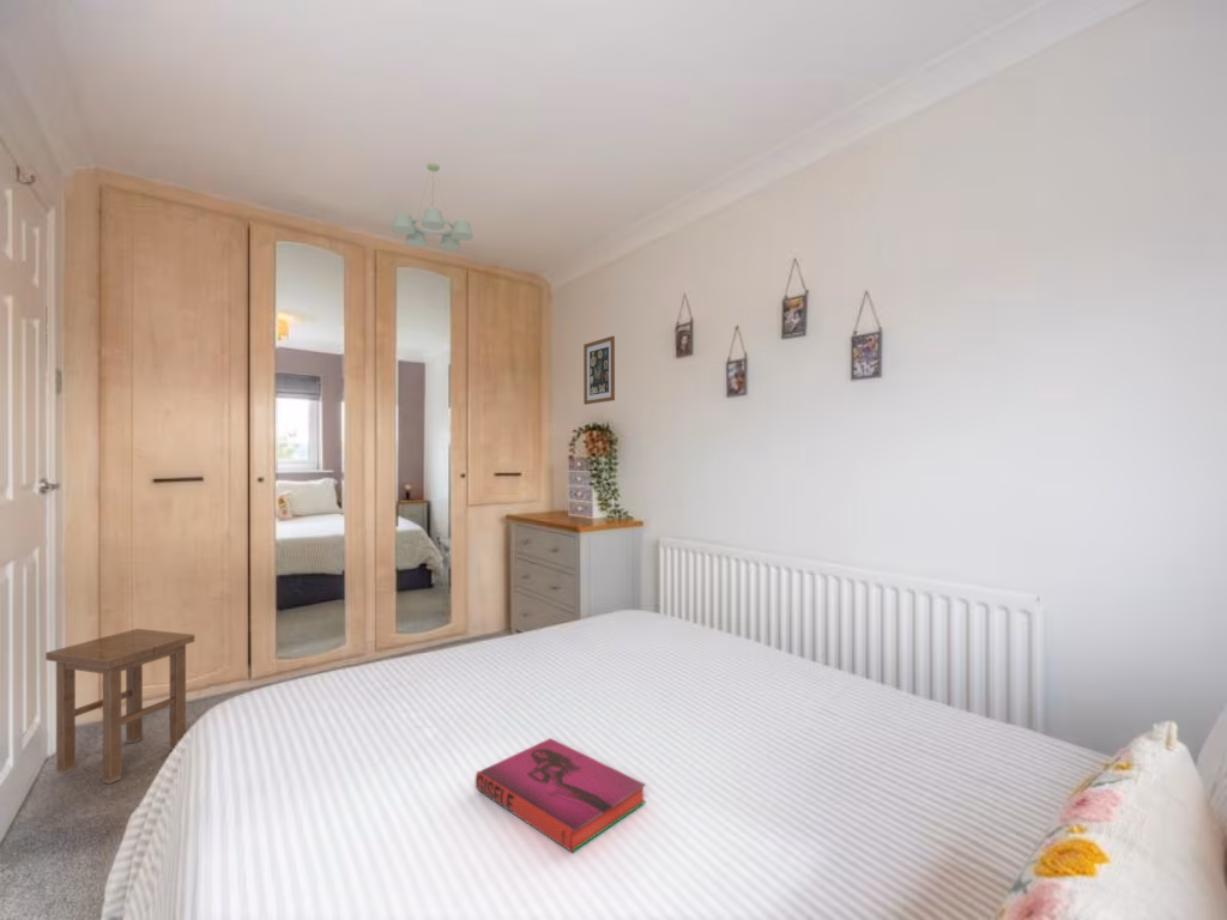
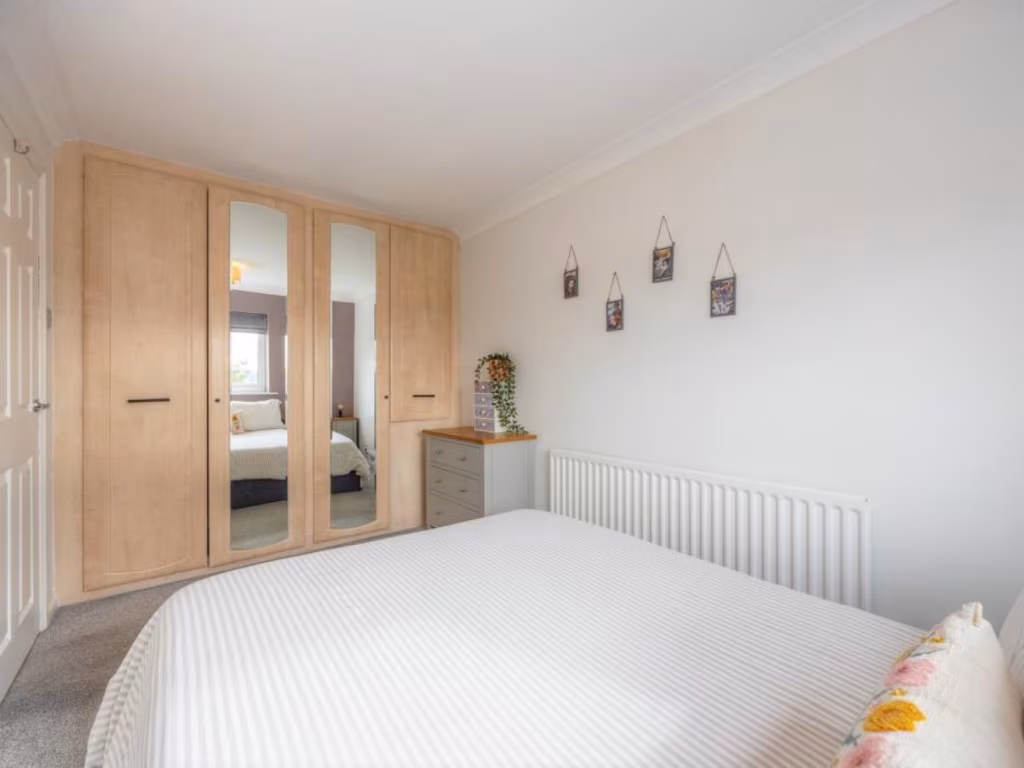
- hardback book (558, 787)
- wall art (598, 371)
- ceiling light fixture (433, 200)
- stool (122, 698)
